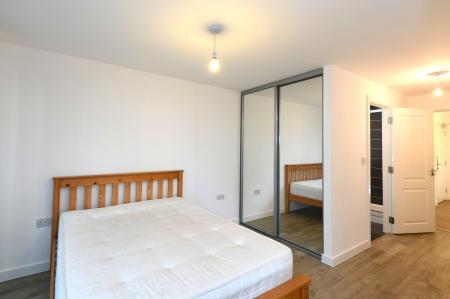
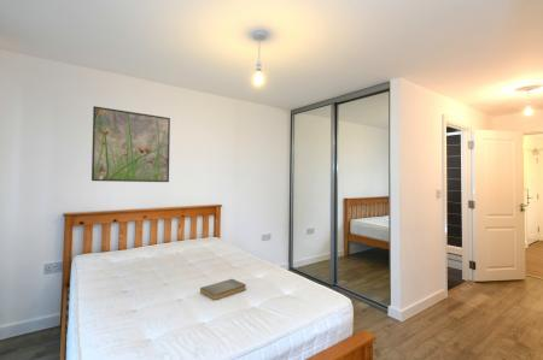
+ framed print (133, 147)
+ book (223, 288)
